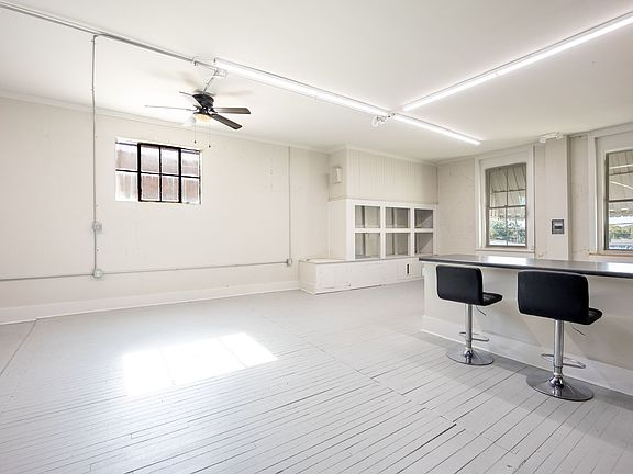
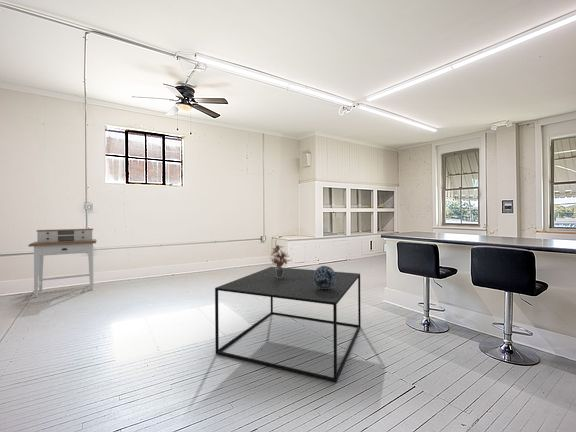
+ desk (65, 253)
+ coffee table (294, 315)
+ potted plant (279, 257)
+ decorative sphere (324, 277)
